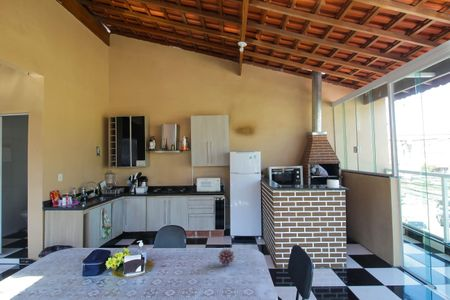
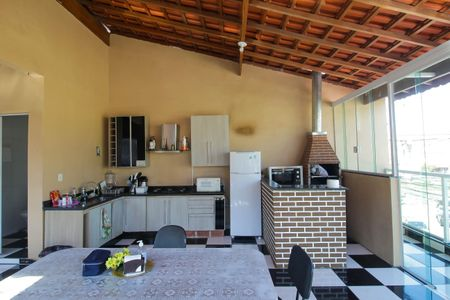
- flower (226, 256)
